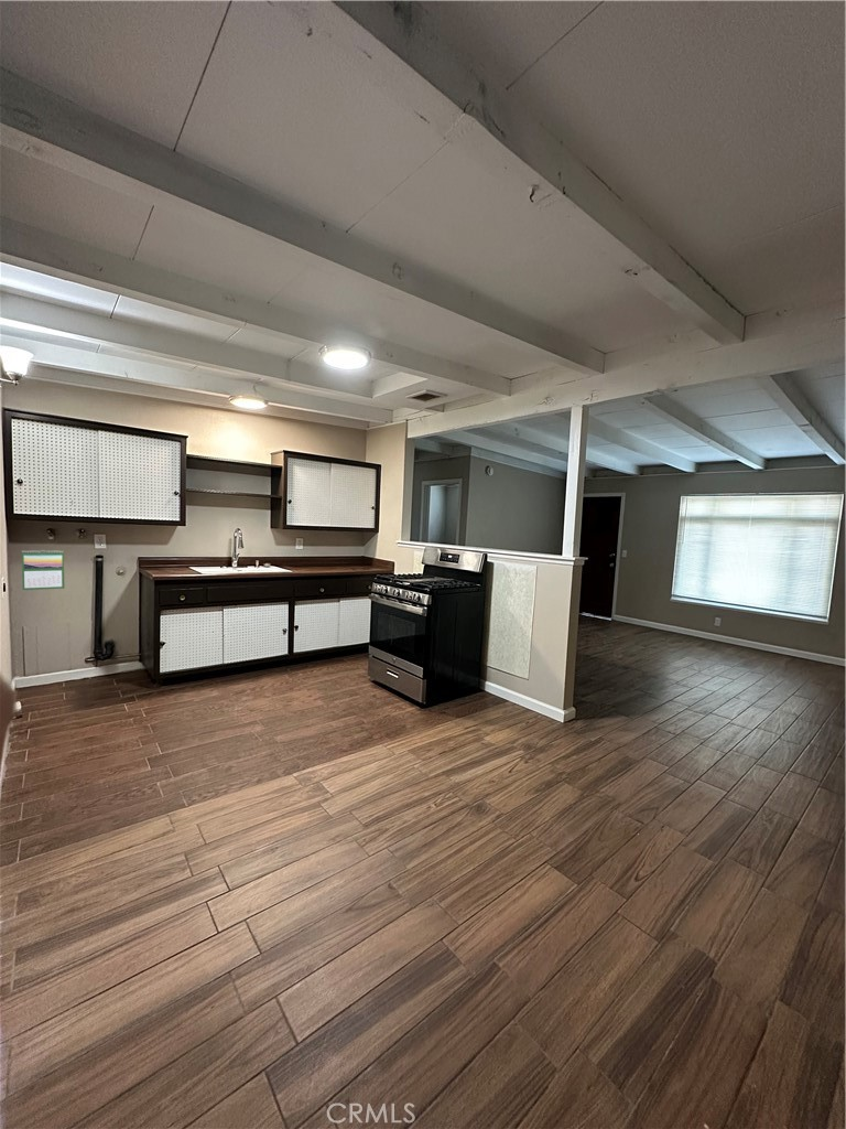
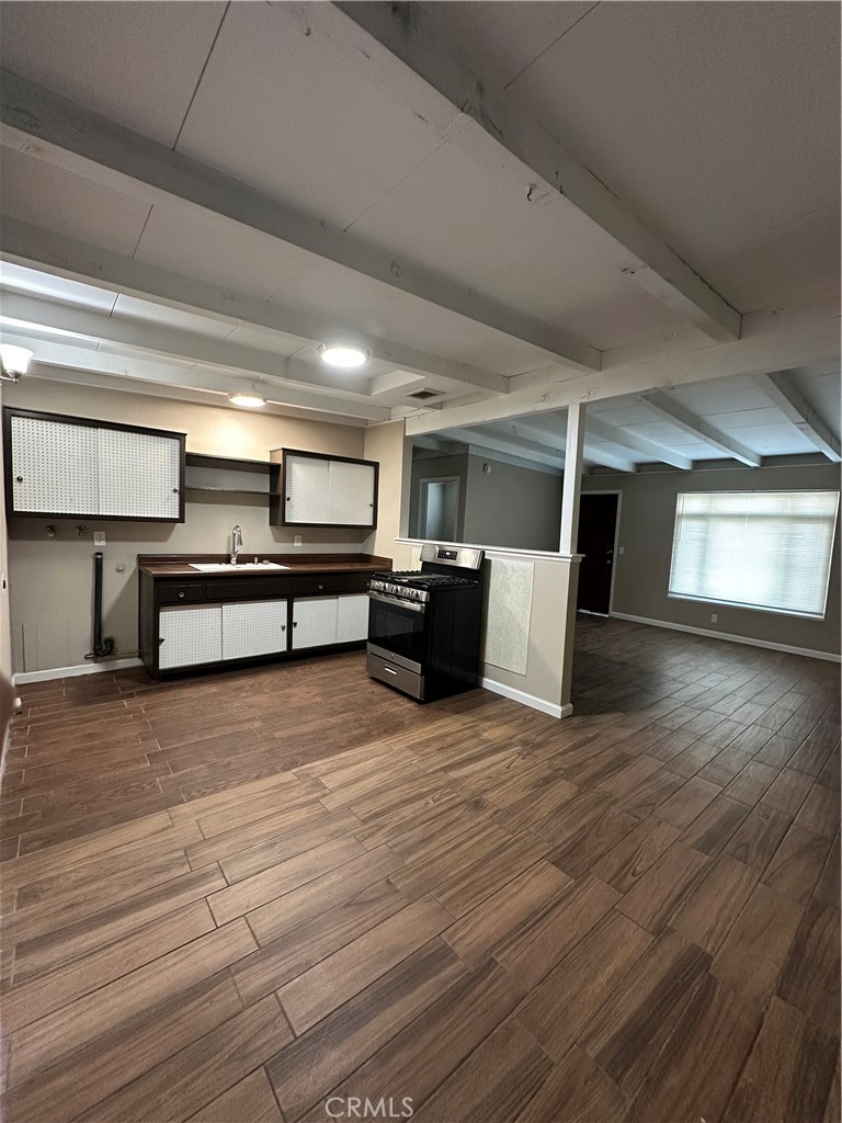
- calendar (43, 569)
